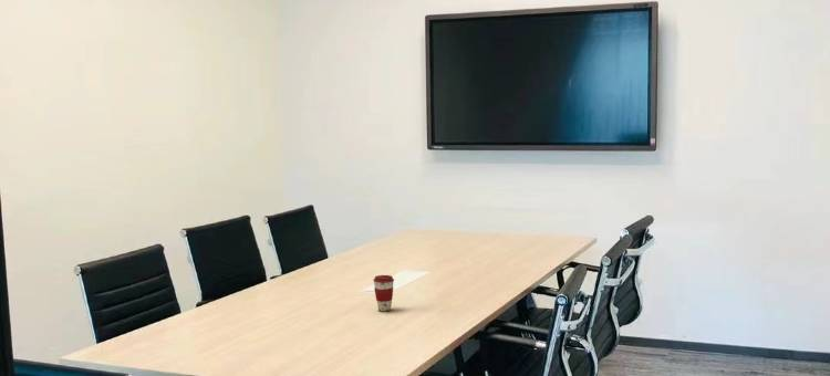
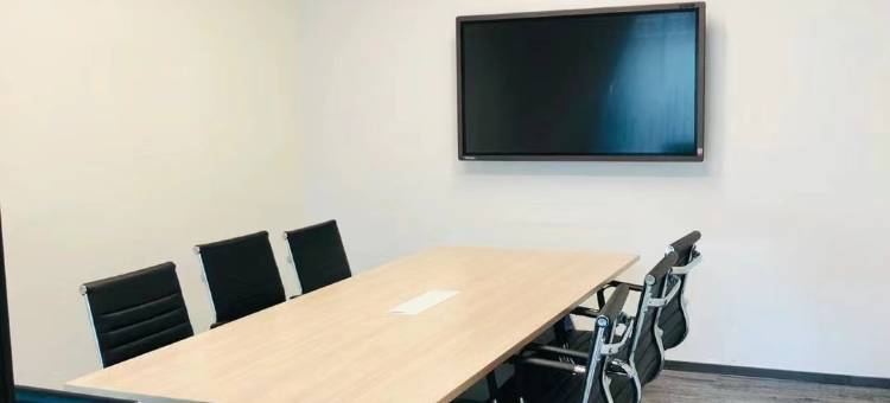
- coffee cup (384, 293)
